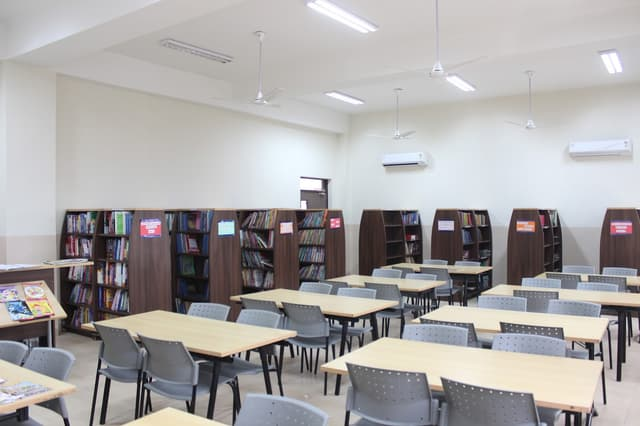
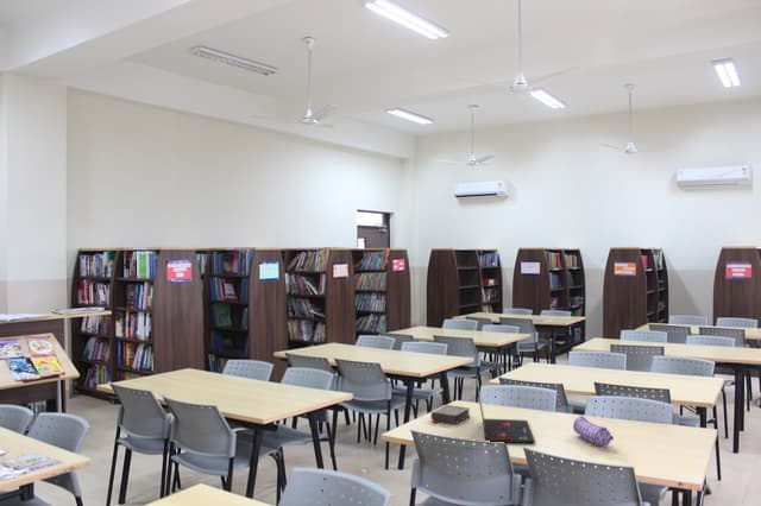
+ book (448, 415)
+ laptop (503, 419)
+ pencil case (591, 430)
